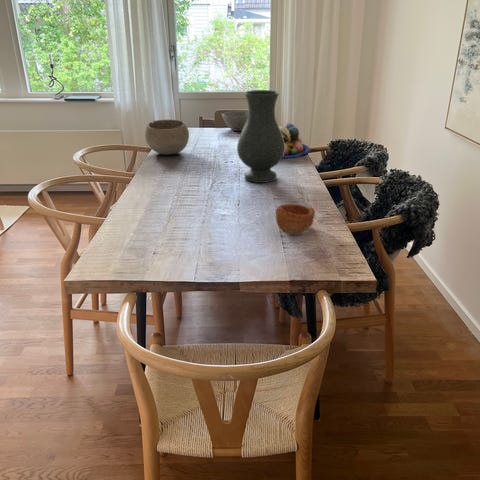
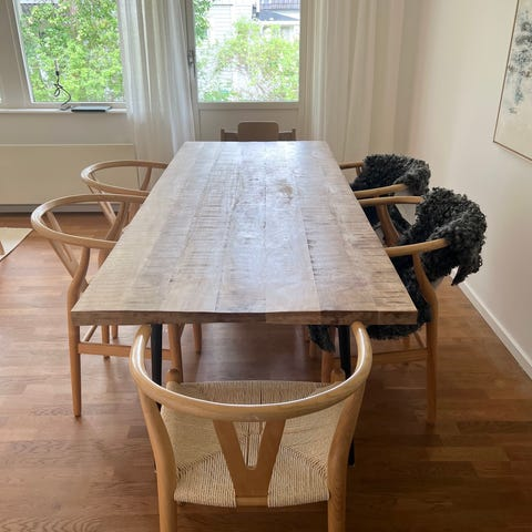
- cup (298, 218)
- bowl (238, 121)
- vase (261, 136)
- fruit bowl (282, 135)
- bowl (167, 138)
